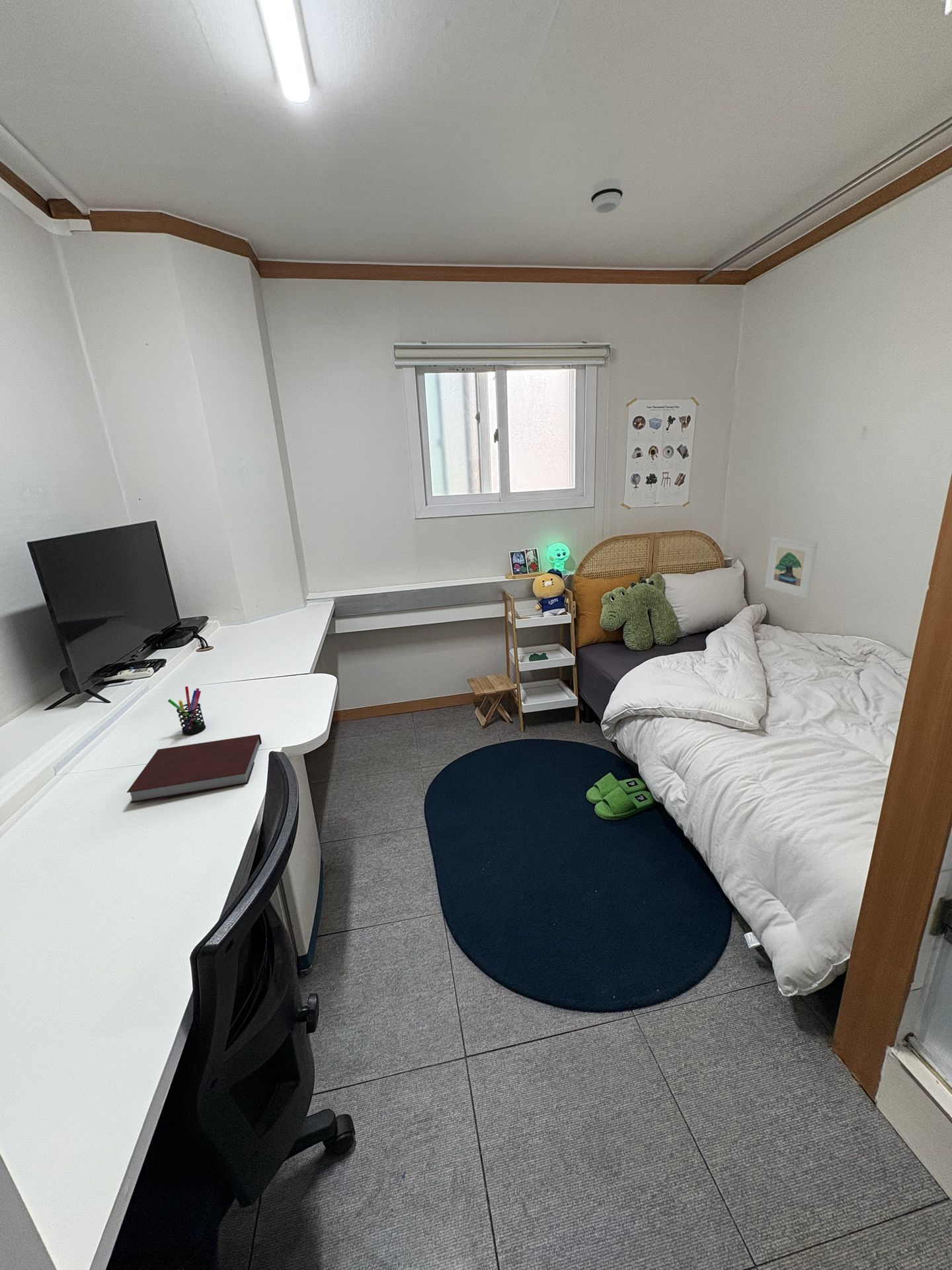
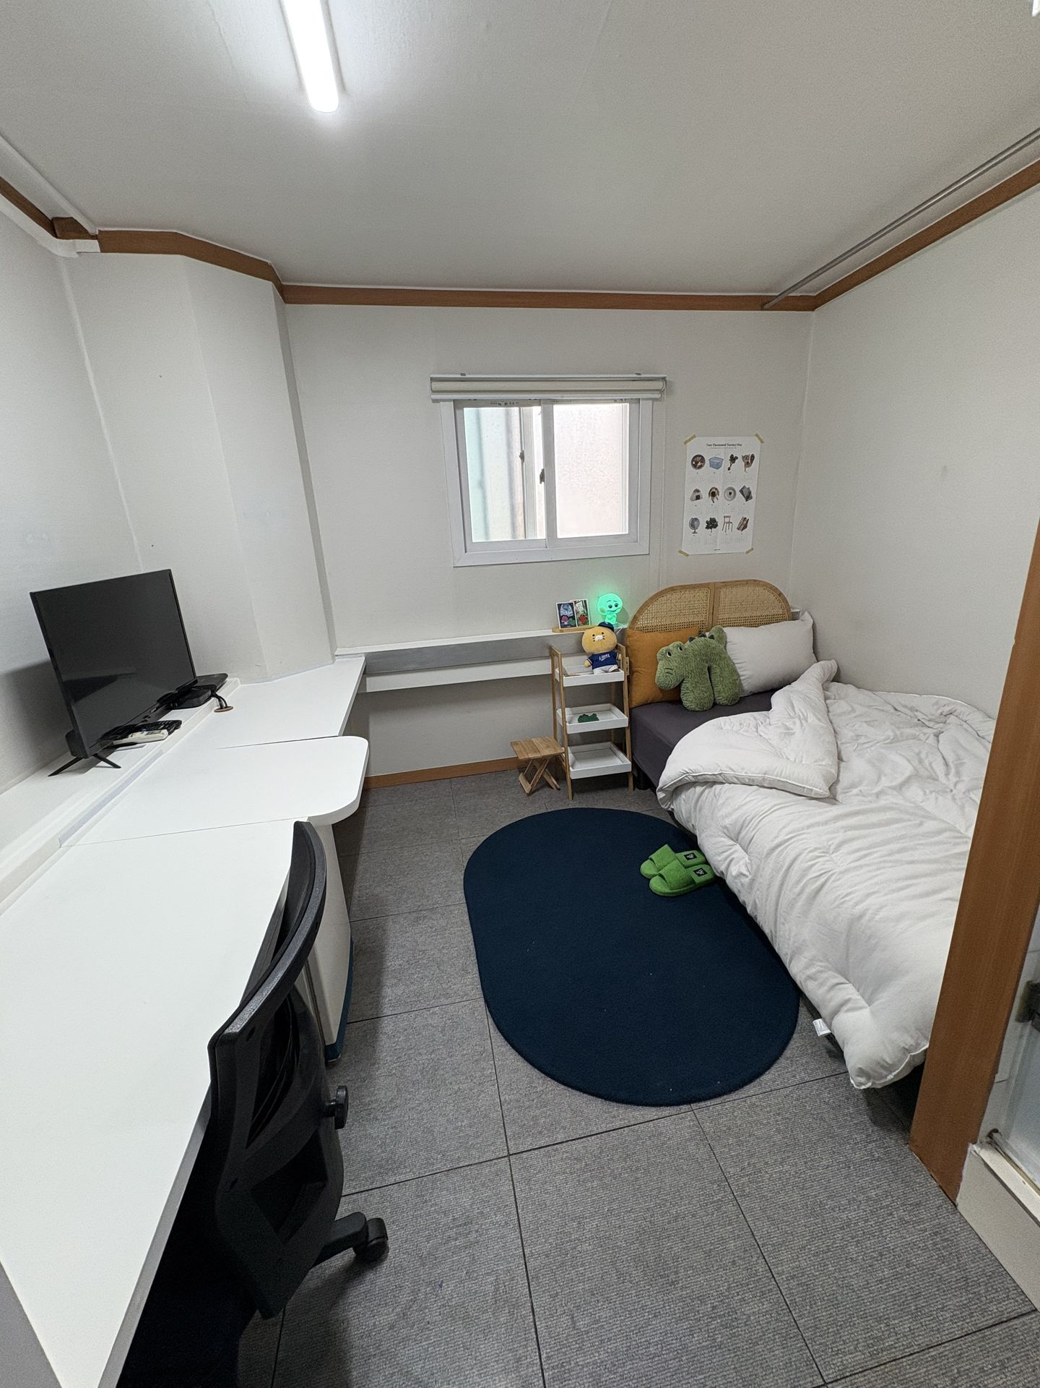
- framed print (789, 566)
- notebook (200, 765)
- pen holder (186, 710)
- smoke detector (606, 196)
